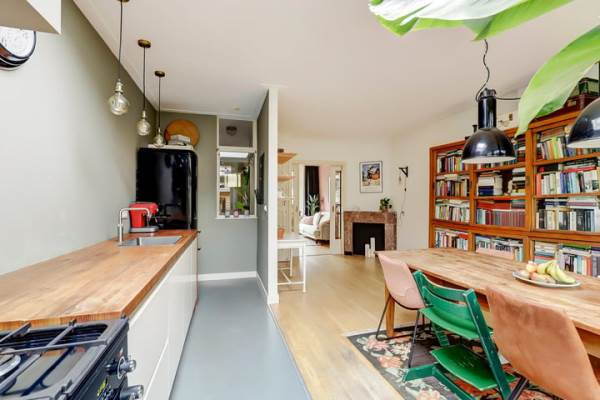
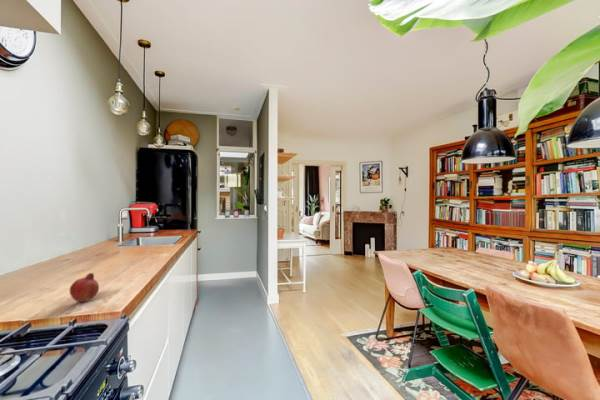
+ fruit (84, 287)
